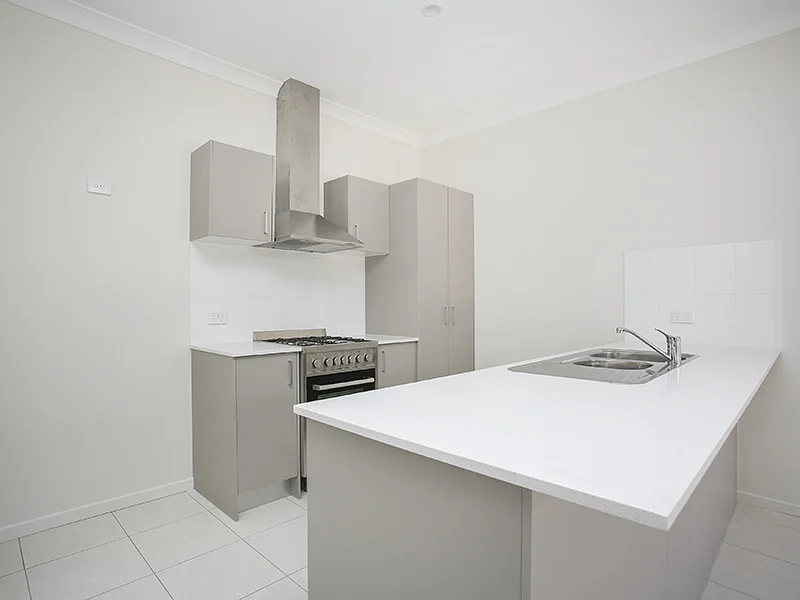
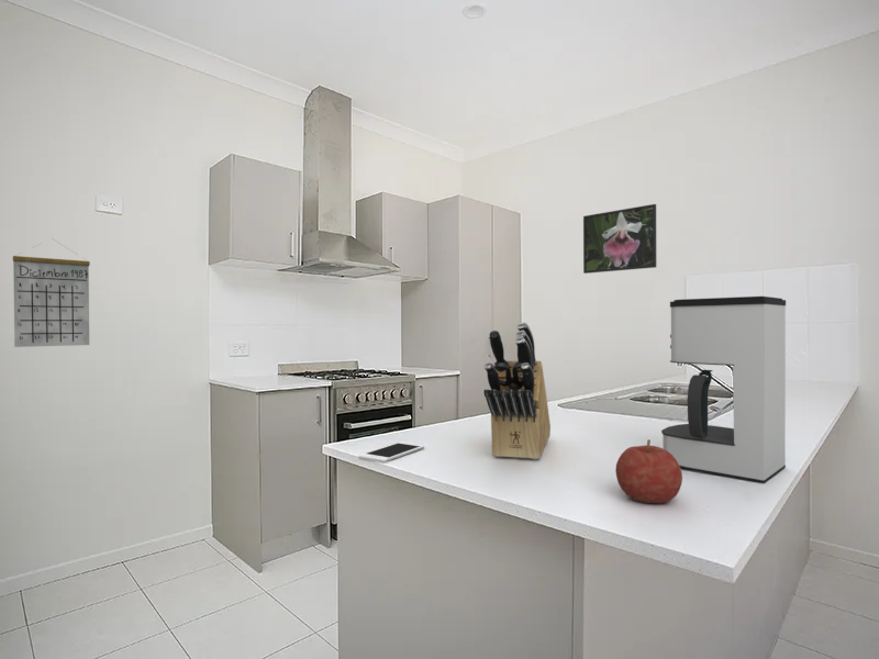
+ coffee maker (710, 382)
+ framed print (617, 239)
+ calendar (53, 291)
+ knife block (520, 387)
+ cell phone (392, 451)
+ fruit (648, 468)
